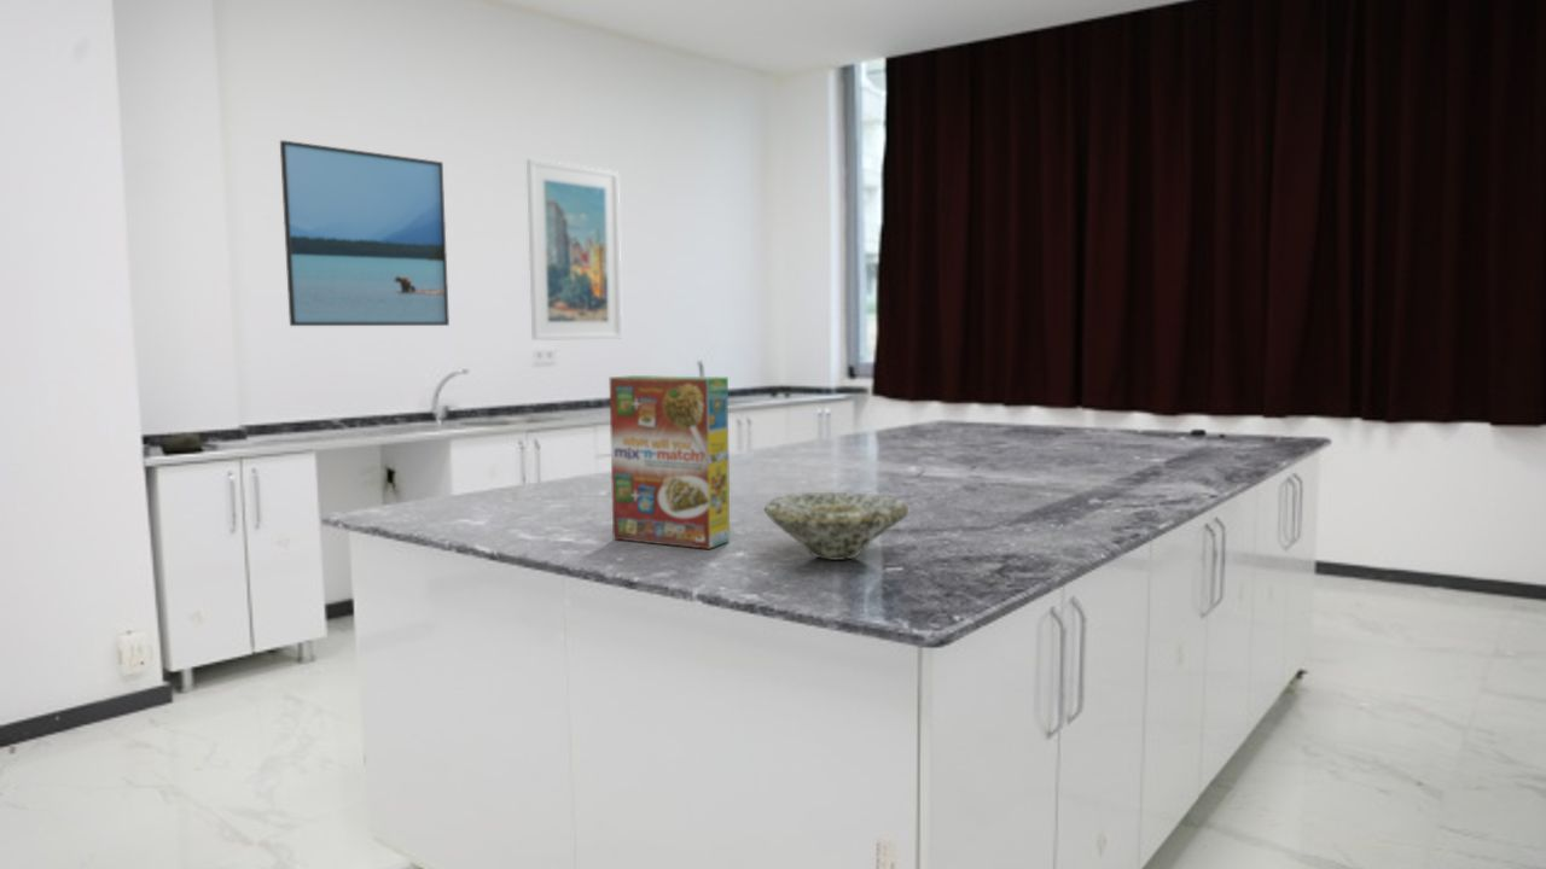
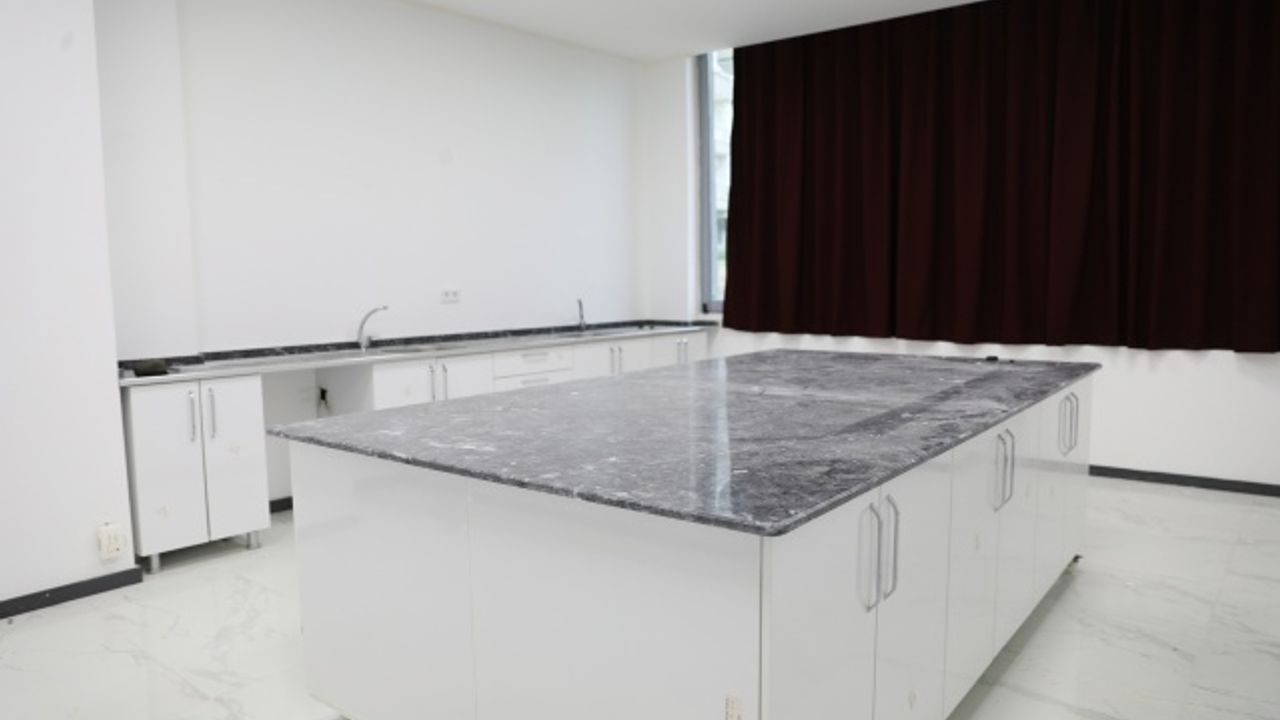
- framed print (576, 252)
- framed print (370, 239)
- cereal box (669, 459)
- bowl (836, 529)
